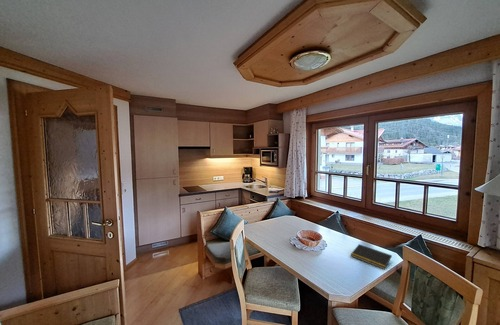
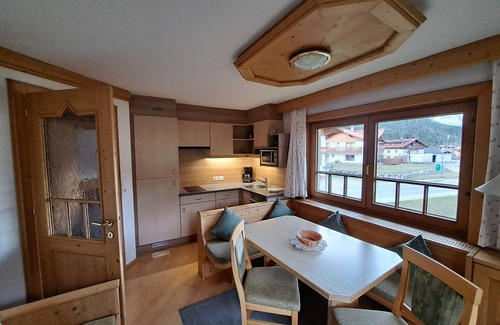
- notepad (370, 255)
